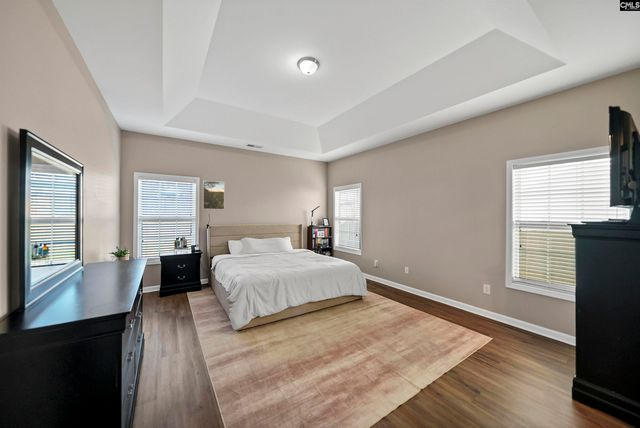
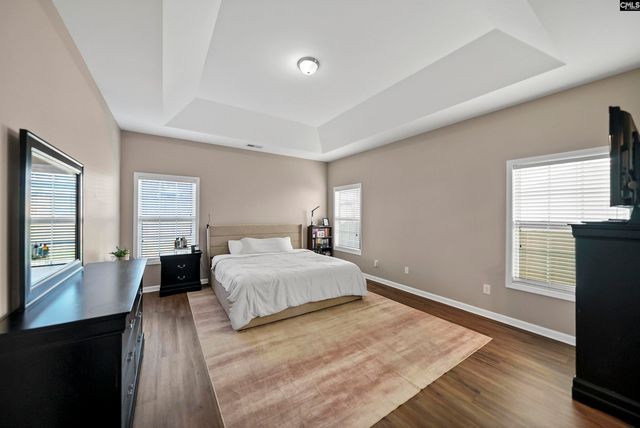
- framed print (213, 195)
